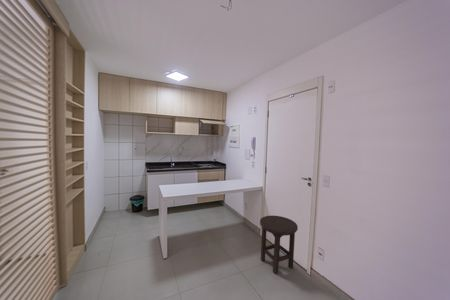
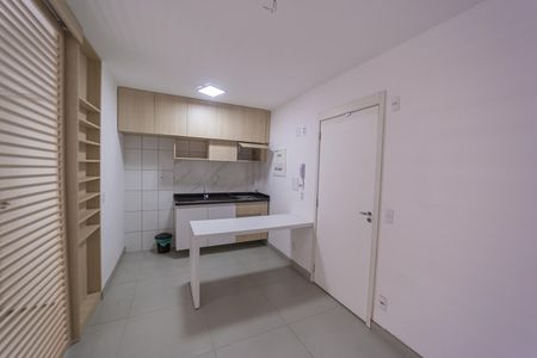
- stool (277, 243)
